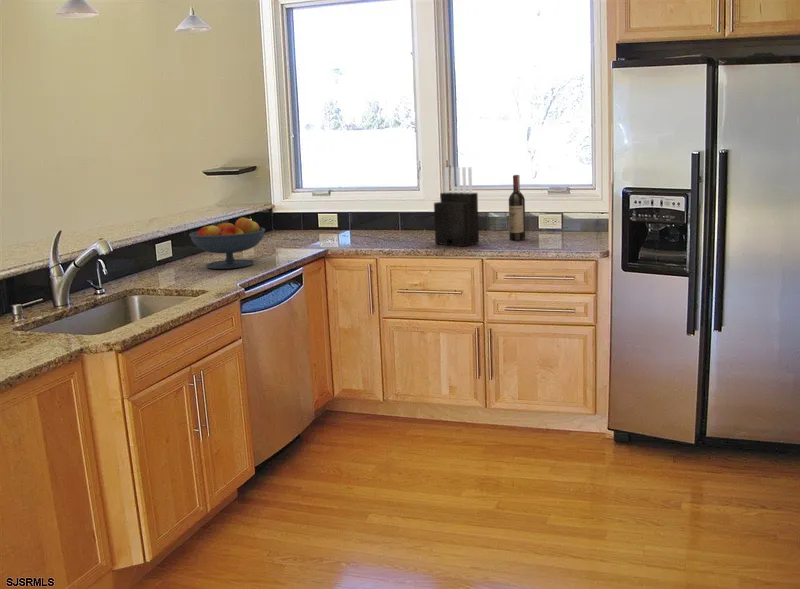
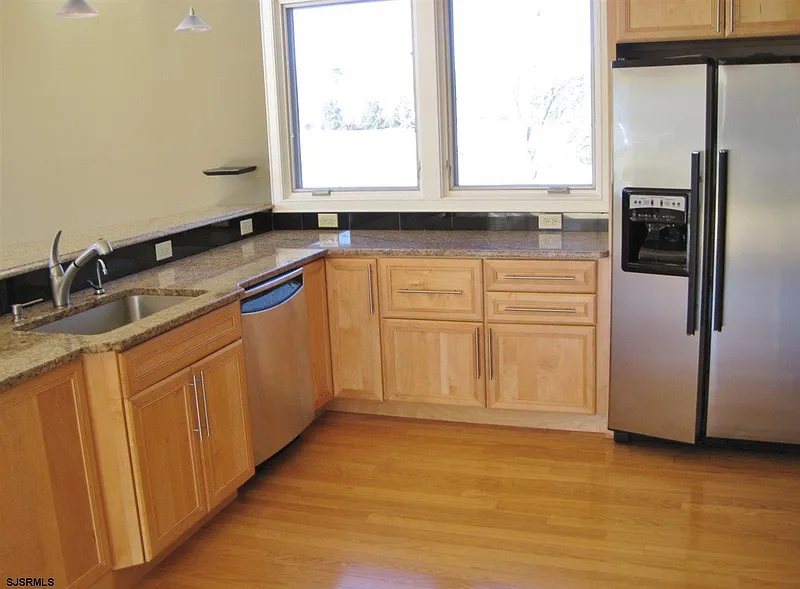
- wine bottle (516, 207)
- knife block (454, 206)
- fruit bowl (228, 242)
